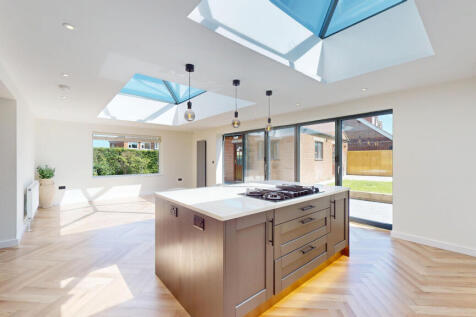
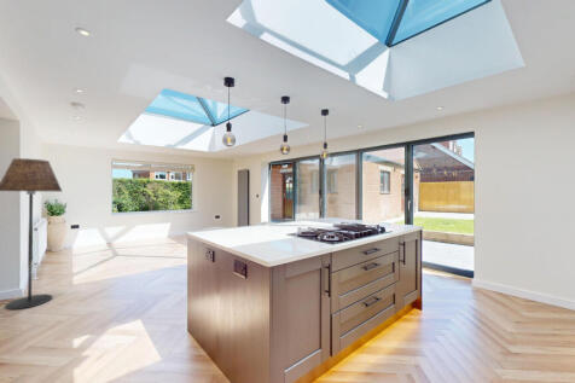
+ floor lamp (30, 231)
